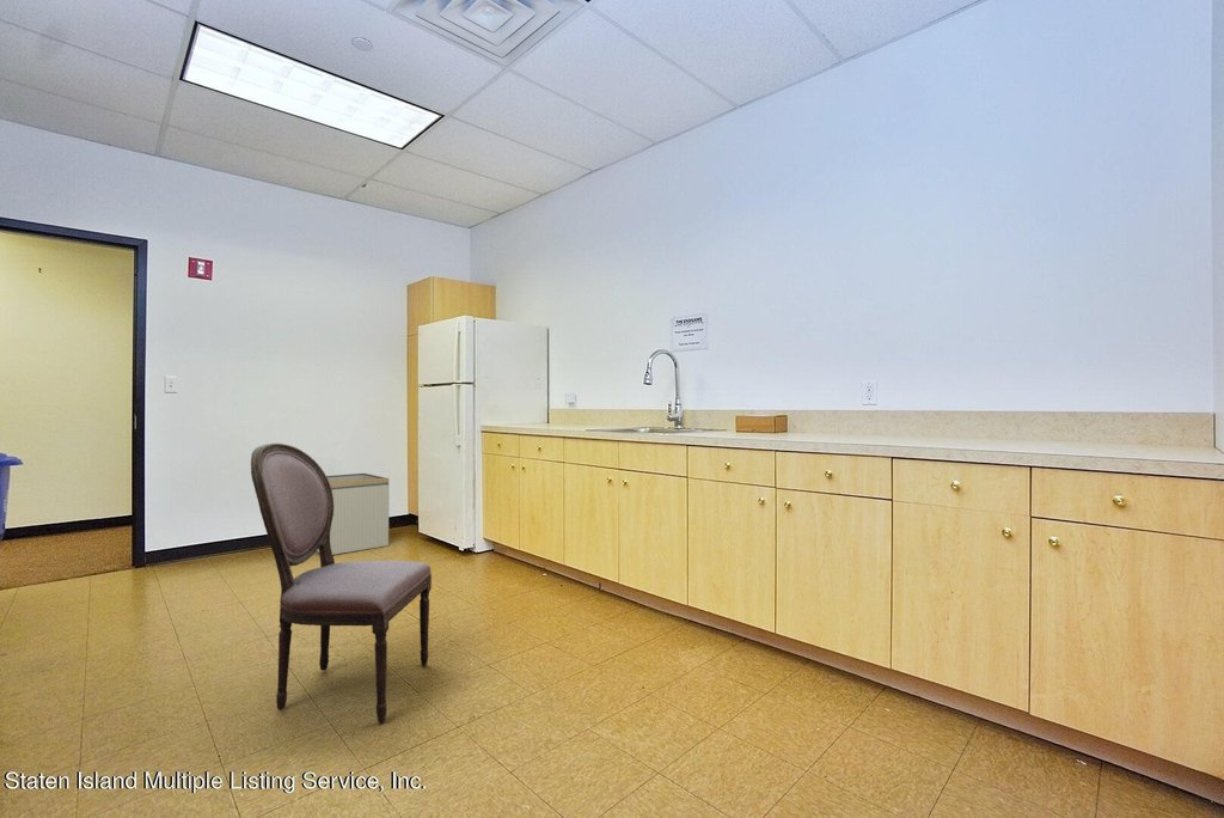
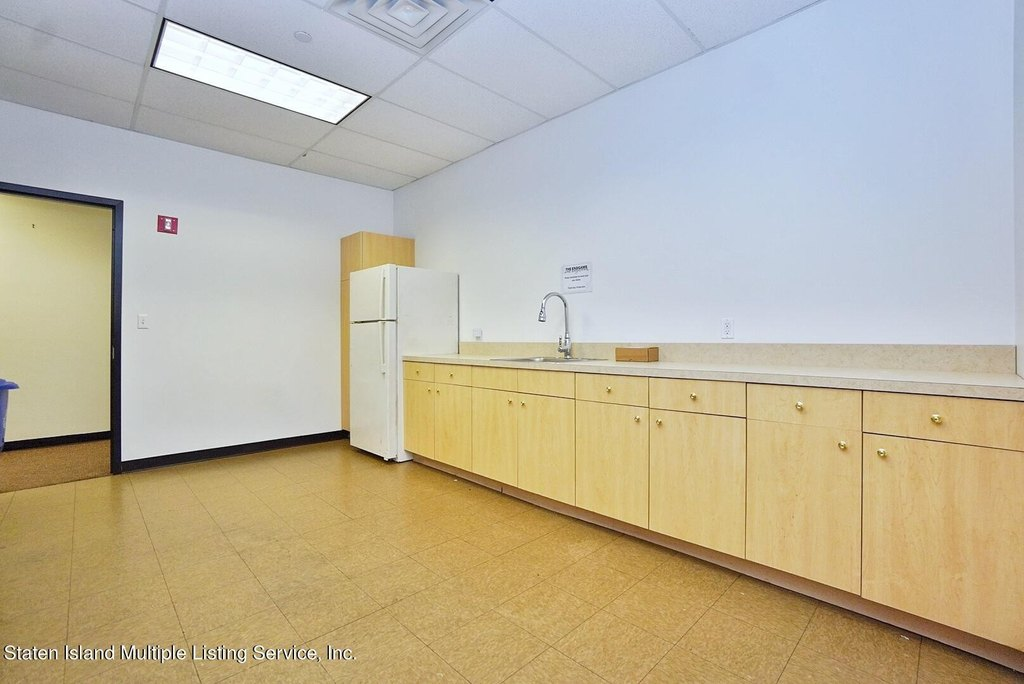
- storage bin (345, 511)
- dining chair (353, 567)
